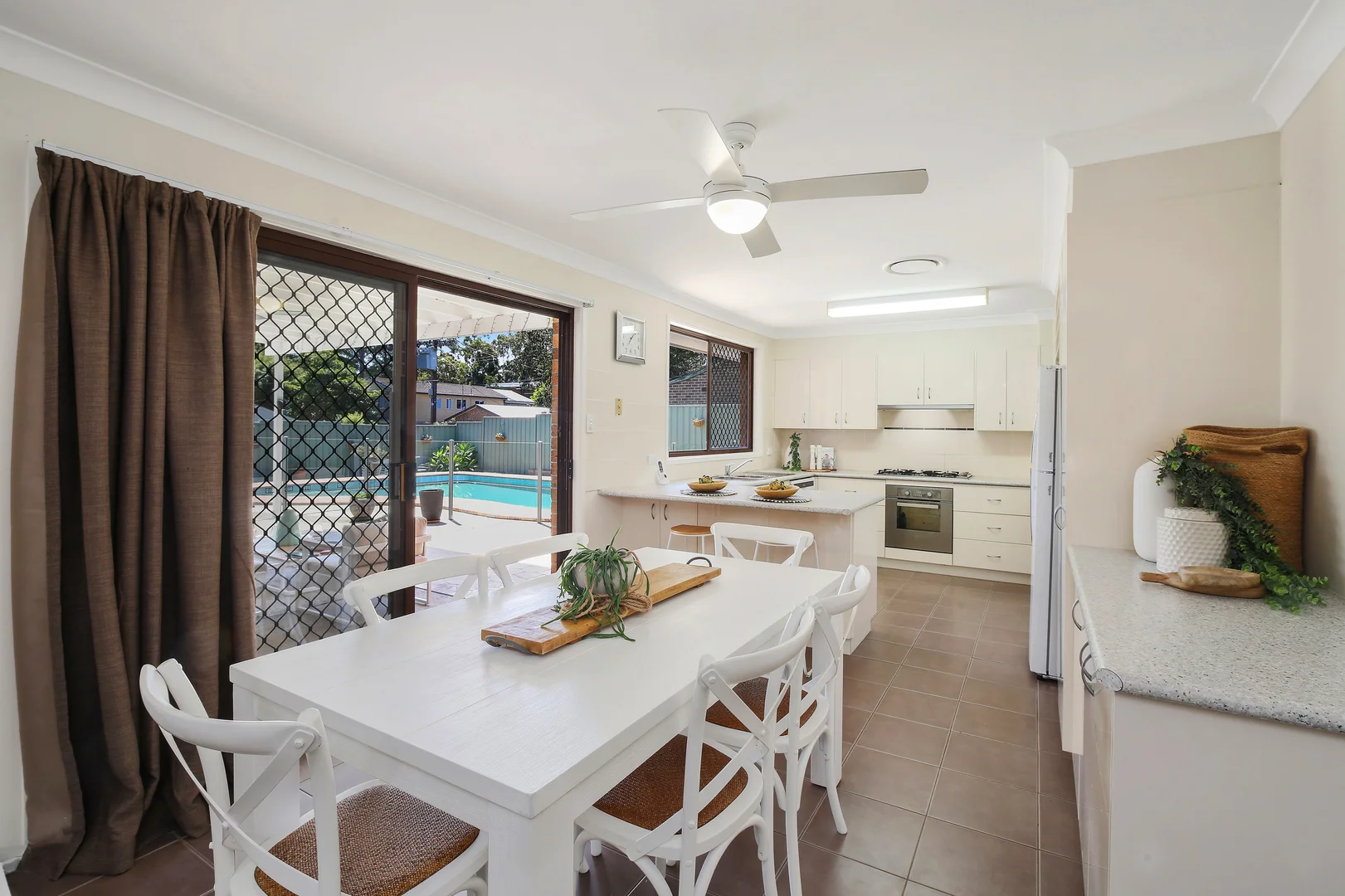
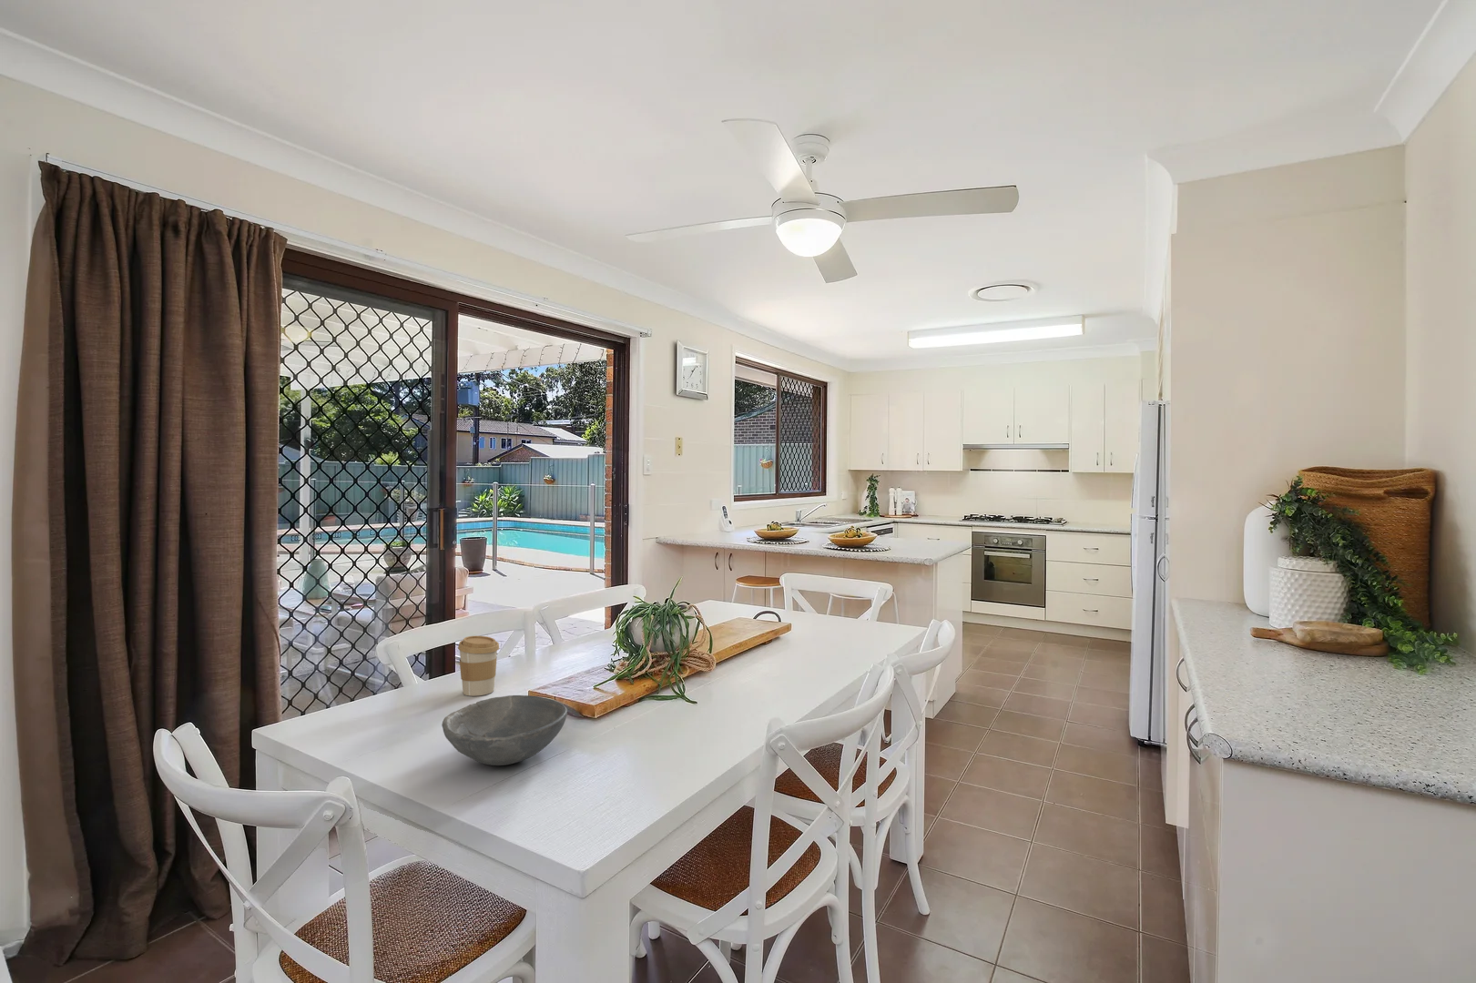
+ coffee cup (478, 665)
+ bowl (506, 735)
